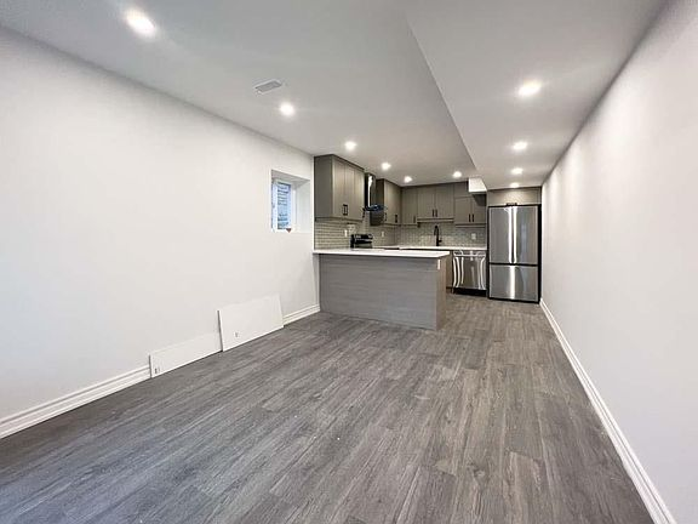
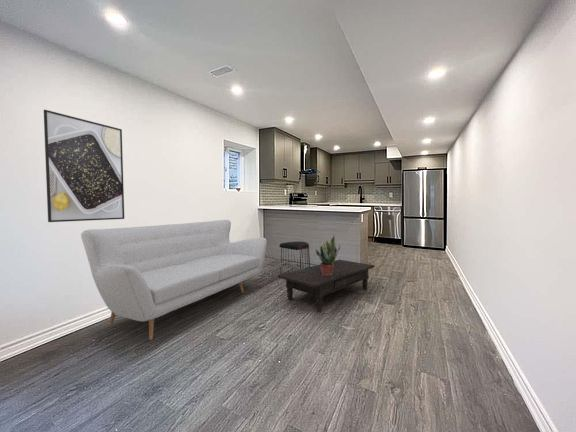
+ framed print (88, 170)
+ stool (297, 259)
+ sofa (190, 263)
+ coffee table (329, 282)
+ potted plant (325, 254)
